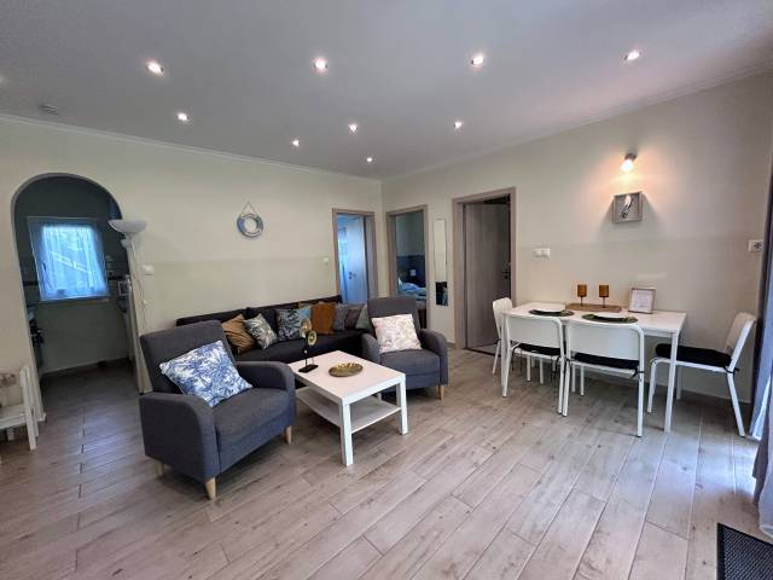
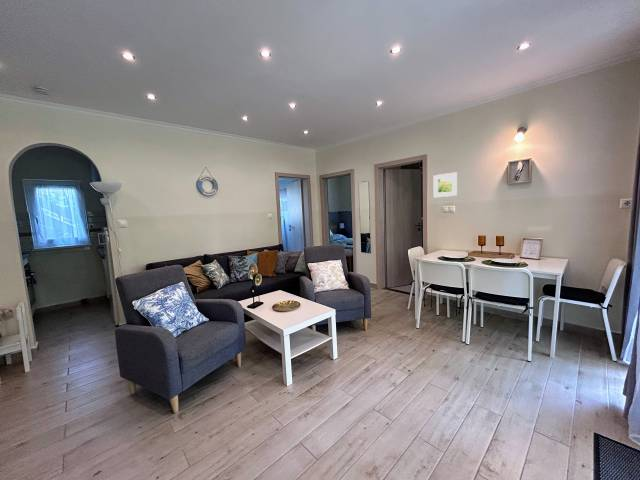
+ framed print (444, 185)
